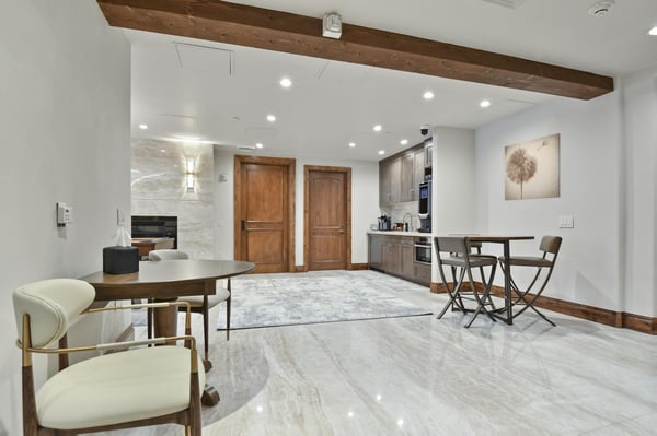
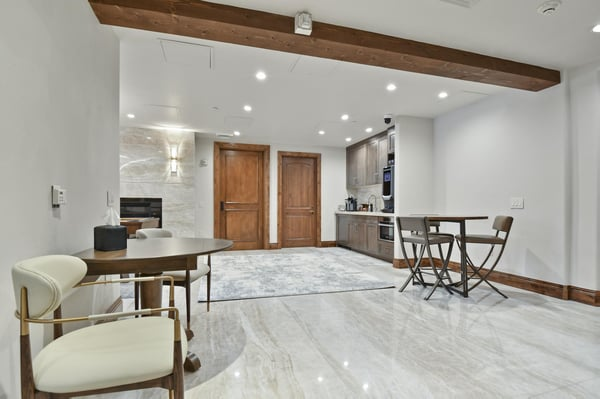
- wall art (530, 169)
